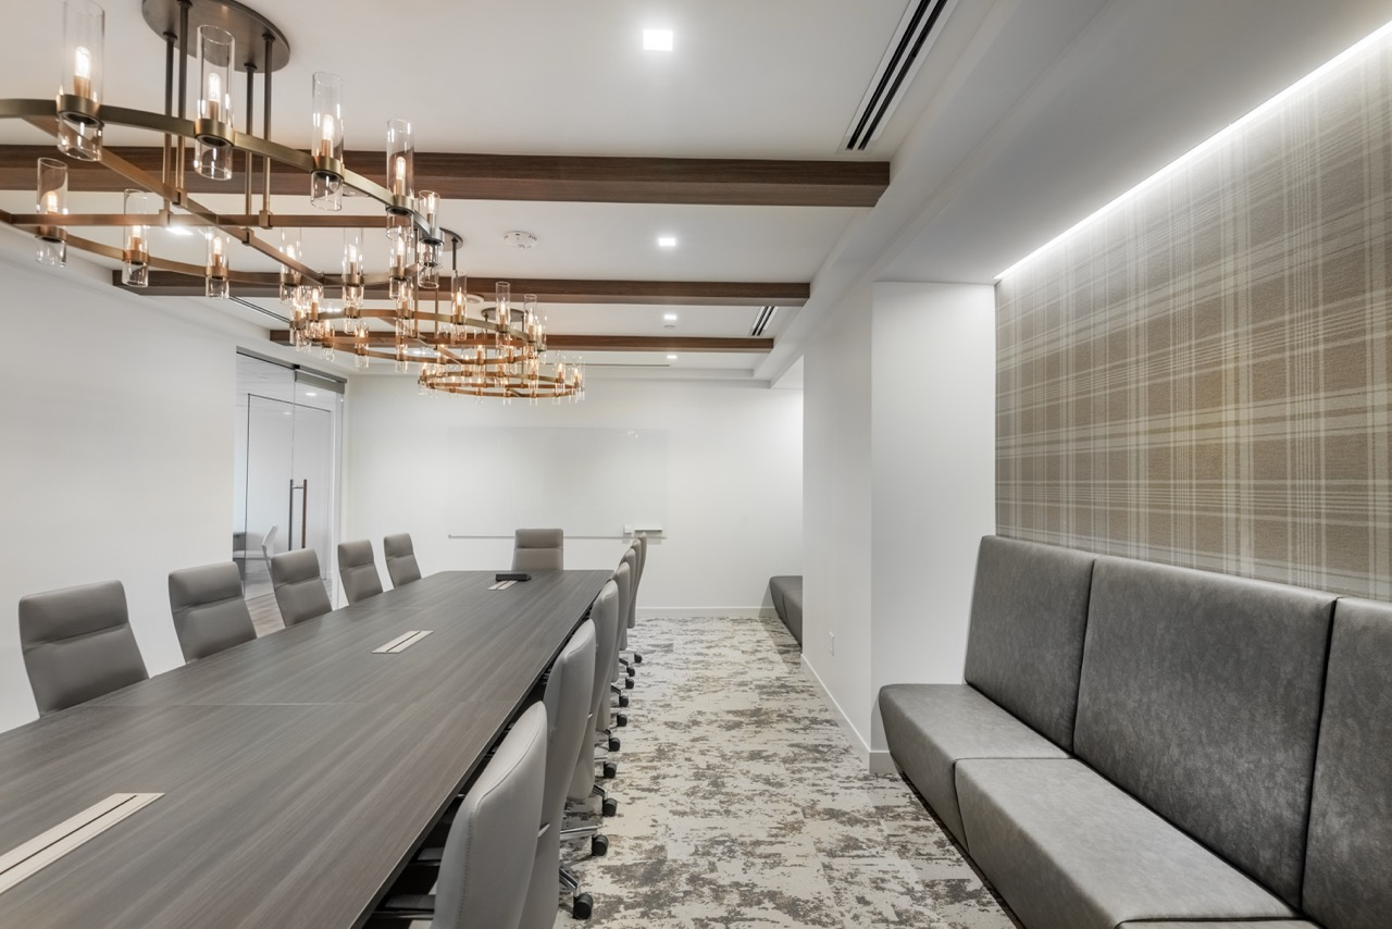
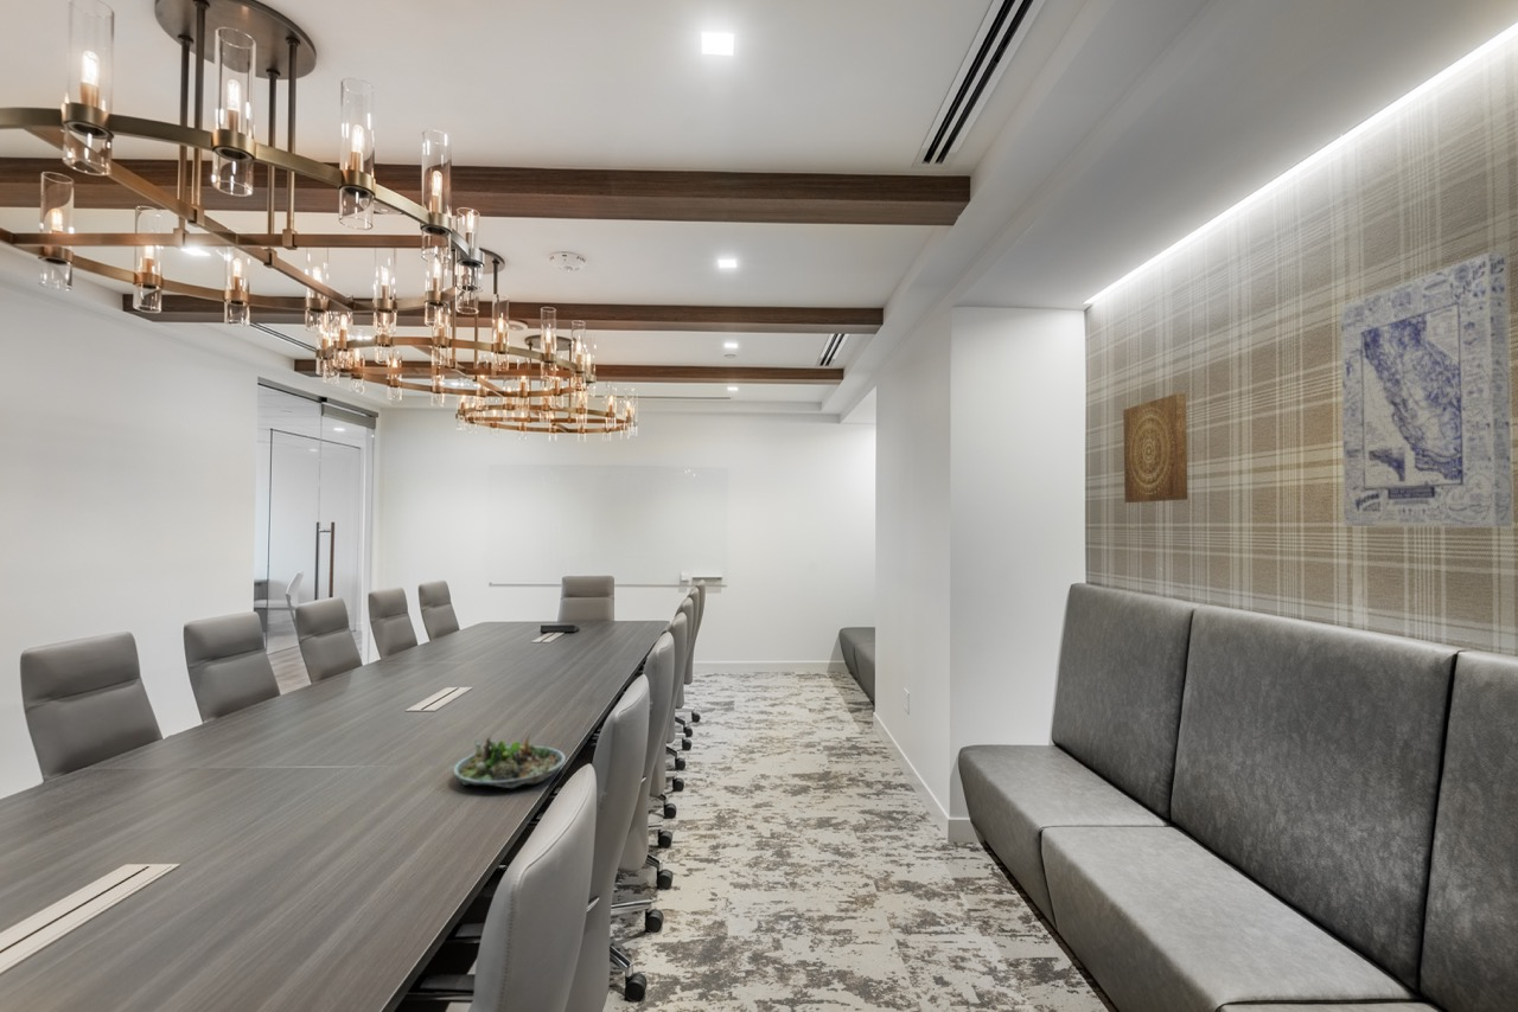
+ wall art (1416, 403)
+ succulent planter (510, 754)
+ wall art (1153, 451)
